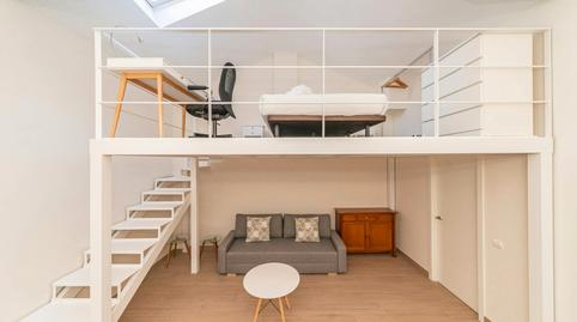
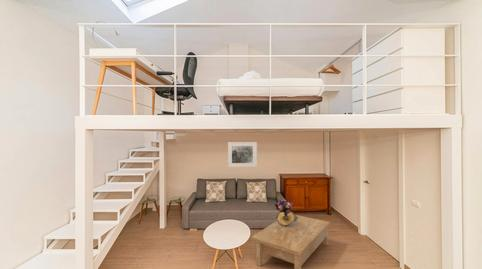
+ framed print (242, 154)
+ bouquet (285, 210)
+ coffee table (293, 241)
